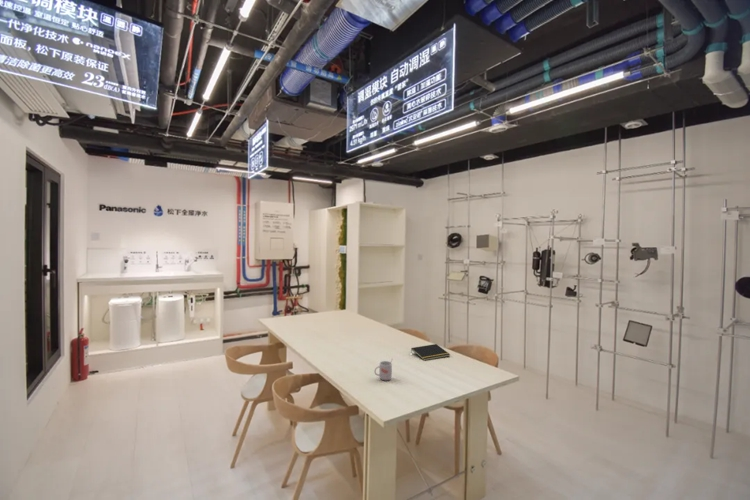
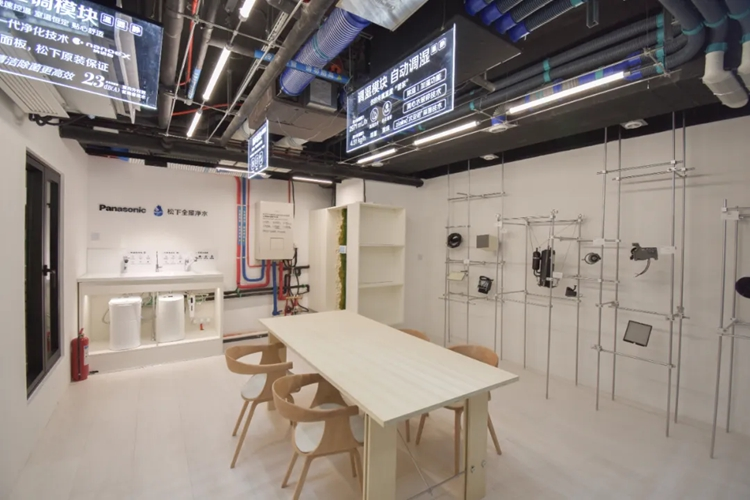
- notepad (430, 351)
- mug (383, 369)
